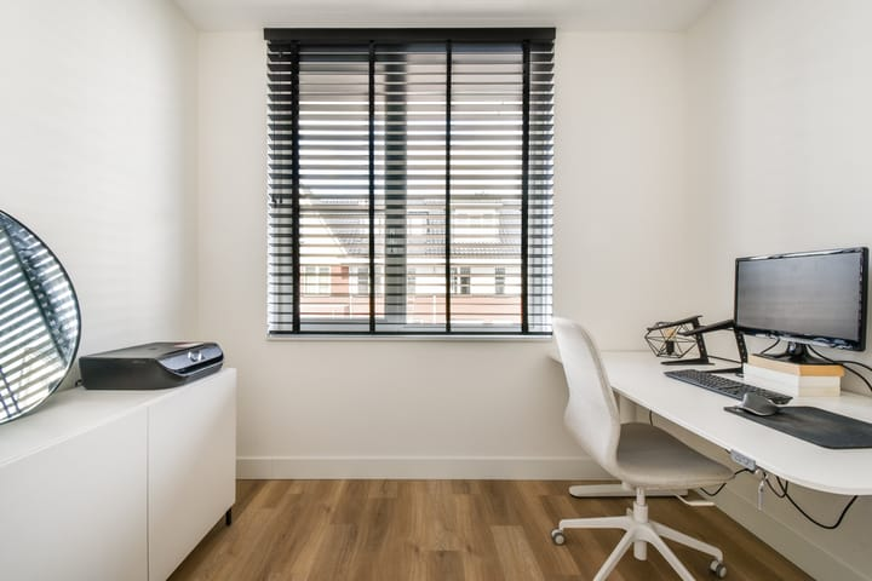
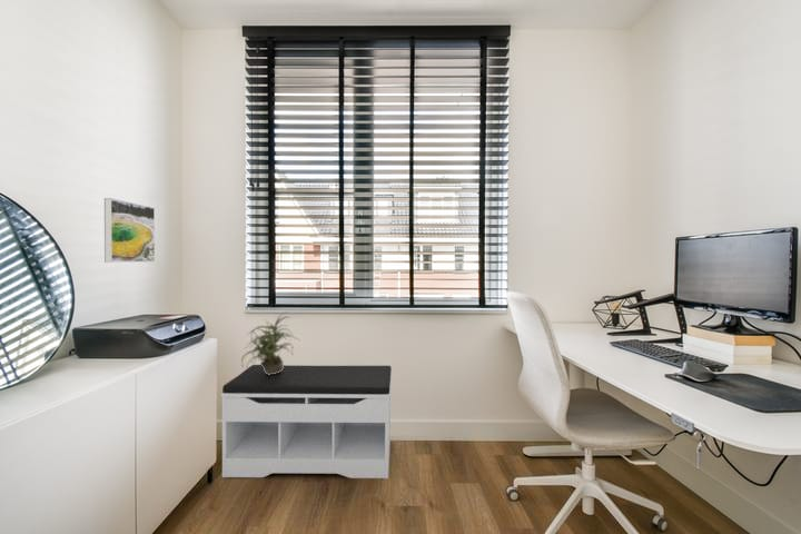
+ bench (314, 415)
+ potted plant (273, 344)
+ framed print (131, 233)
